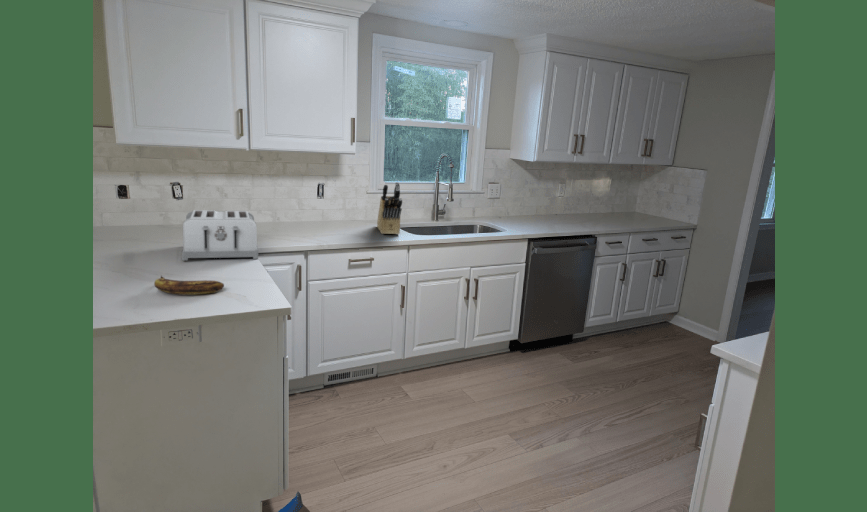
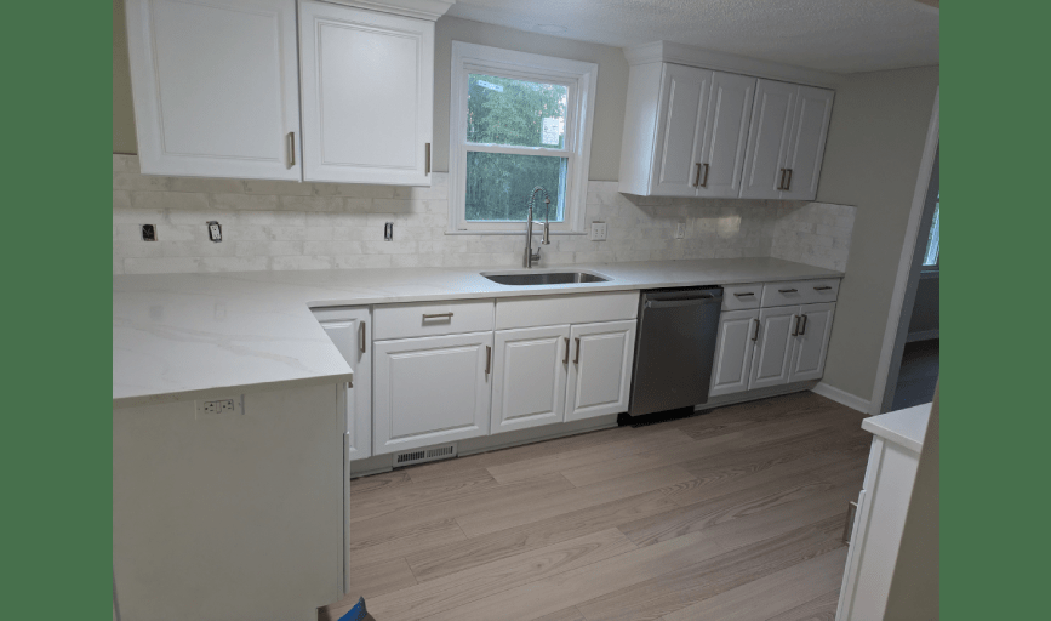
- banana (186, 283)
- toaster (221, 233)
- knife block (389, 206)
